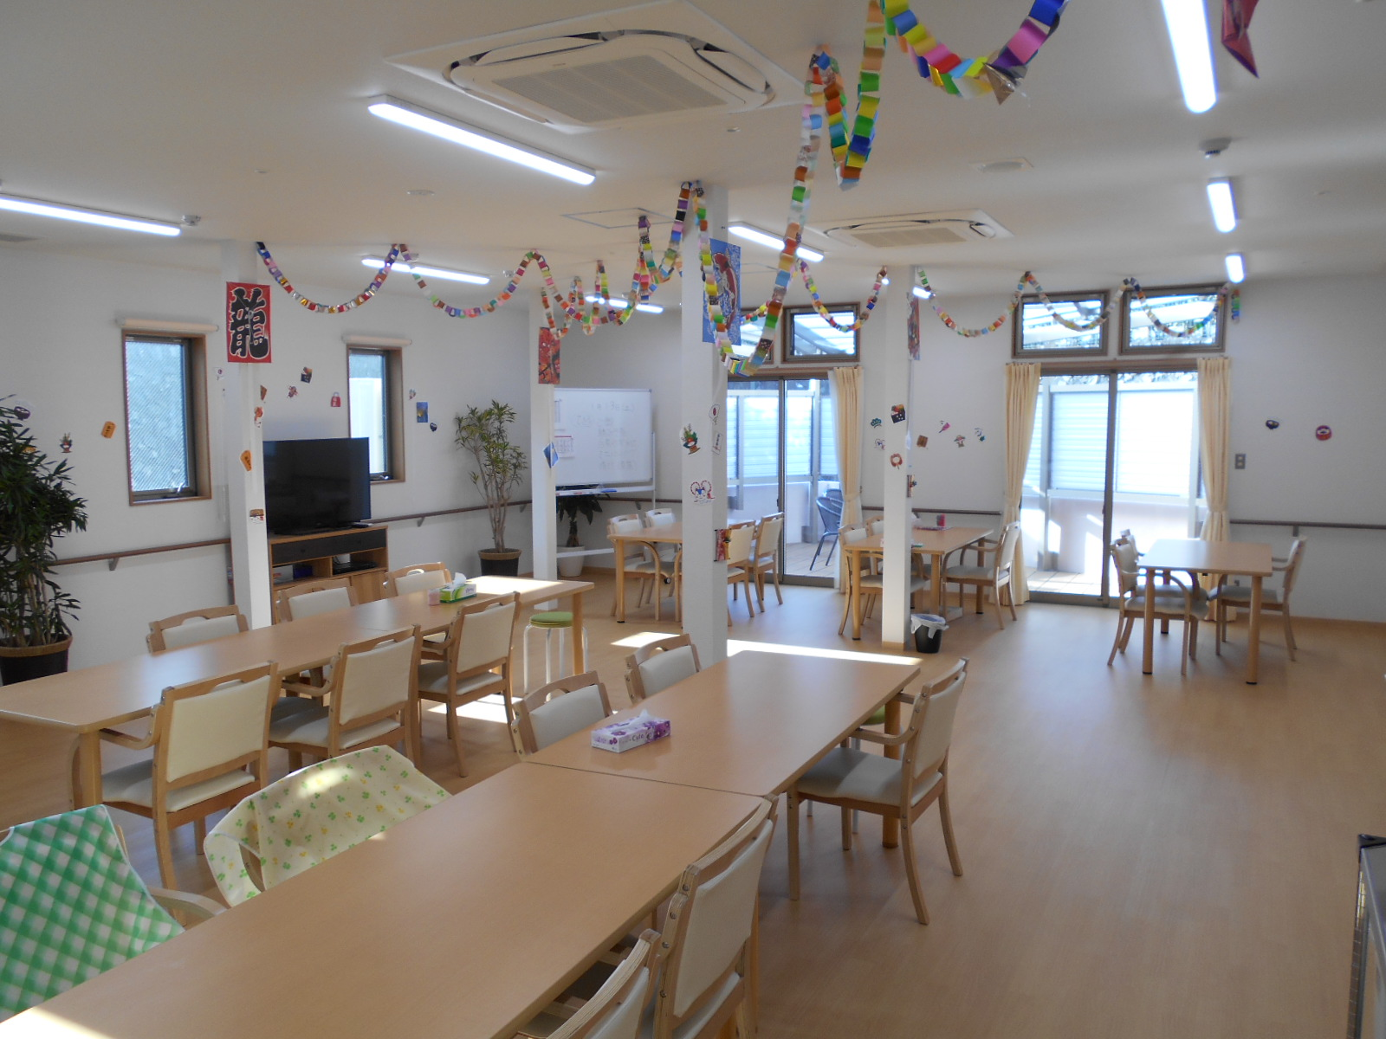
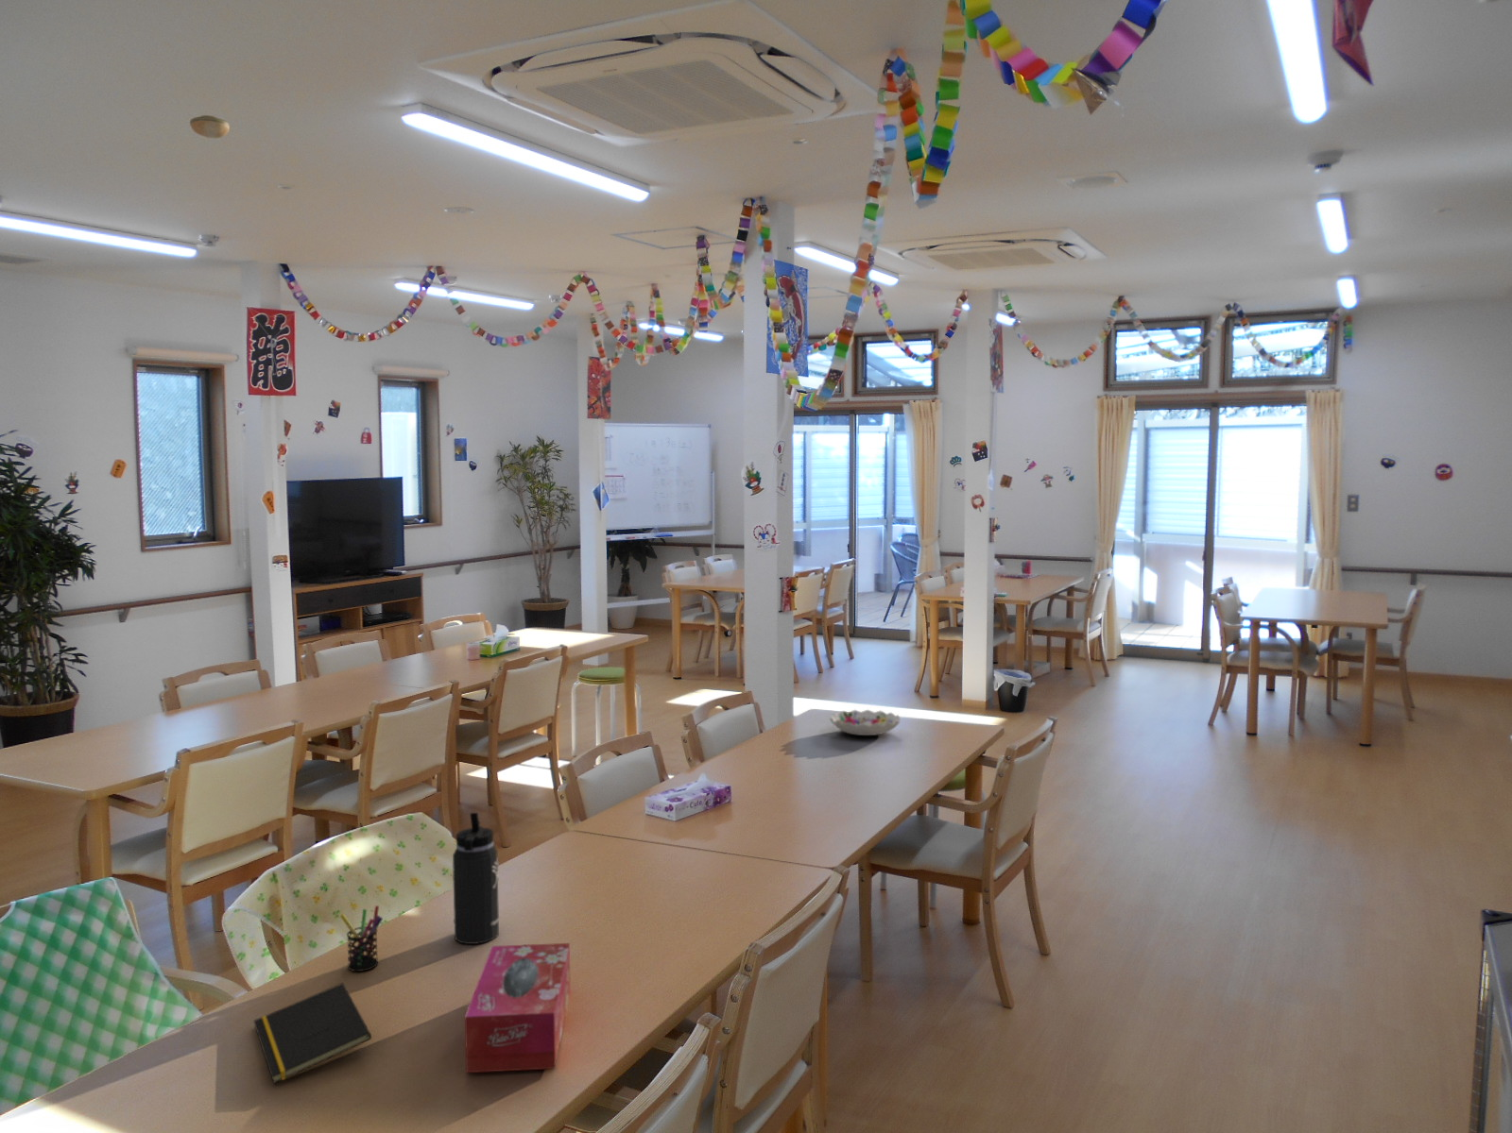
+ notepad (311, 1029)
+ decorative bowl (864, 724)
+ pen holder (364, 934)
+ thermos bottle (474, 875)
+ tissue box (521, 1003)
+ smoke detector (210, 126)
